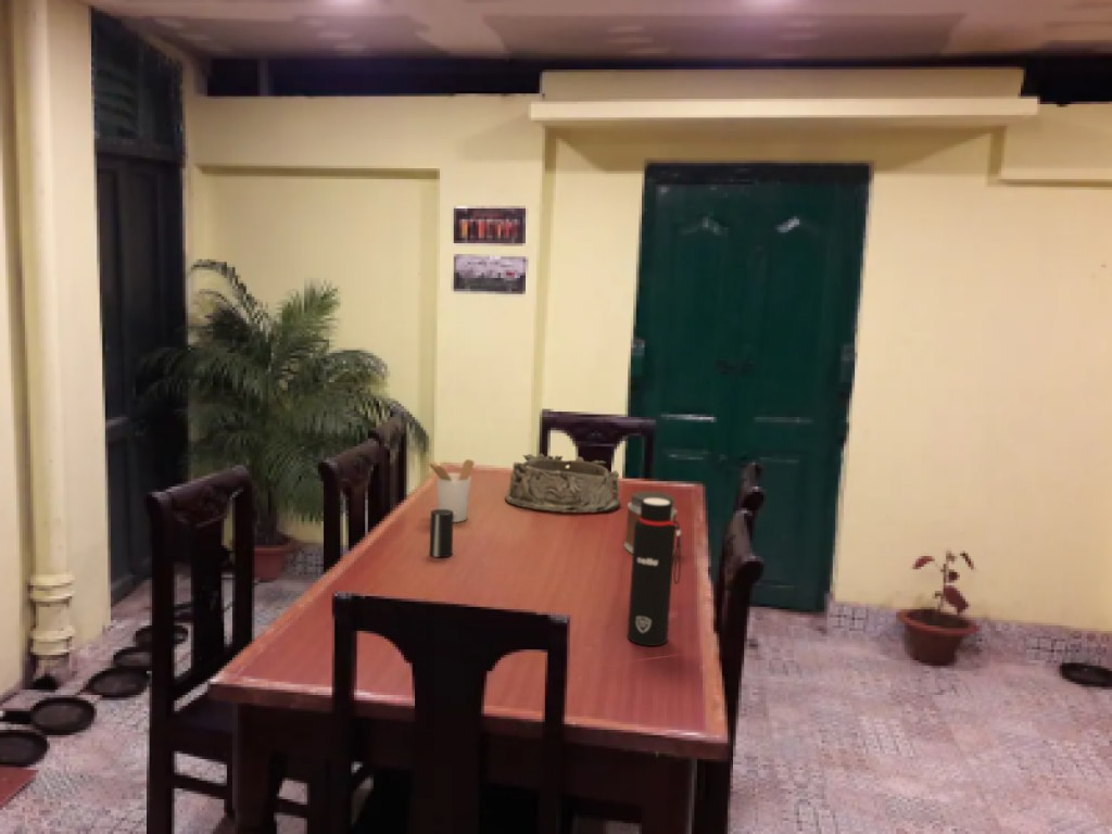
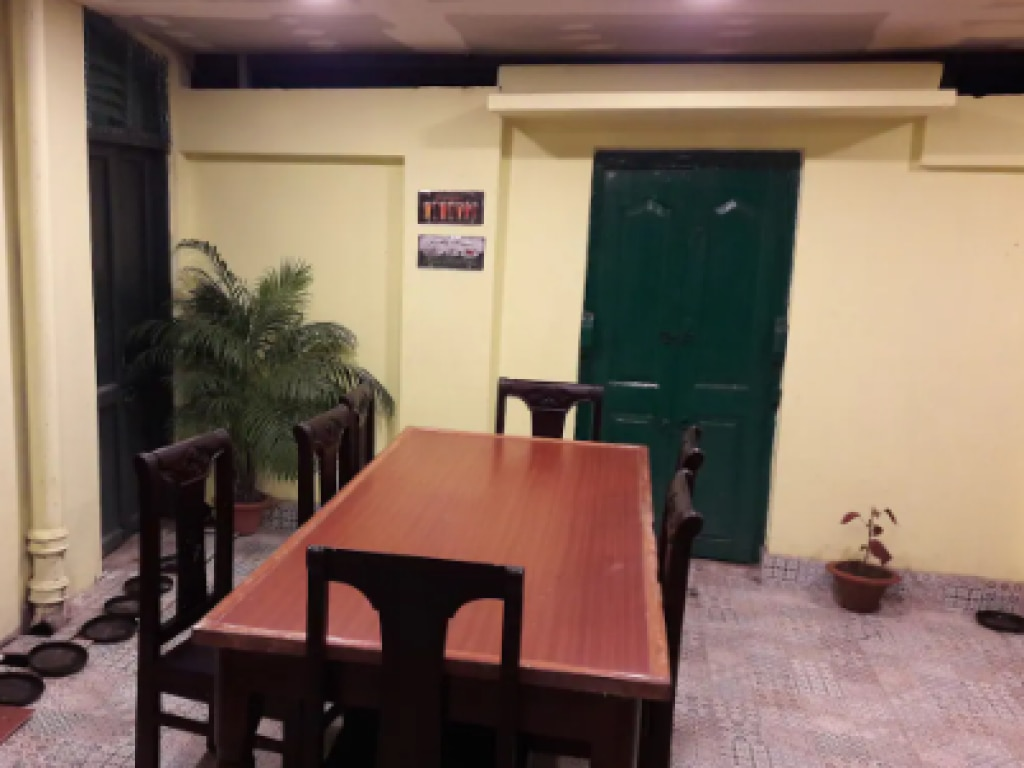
- utensil holder (447, 489)
- cup (443, 531)
- water bottle (655, 571)
- jar (639, 518)
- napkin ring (561, 480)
